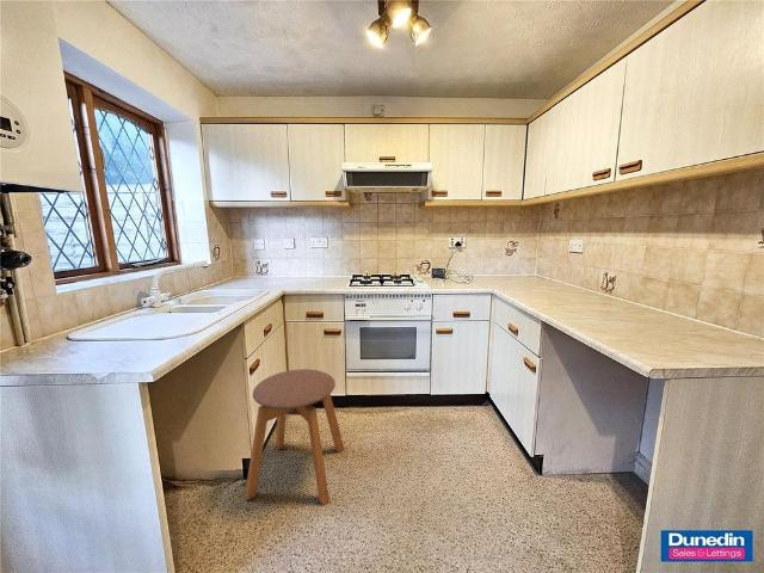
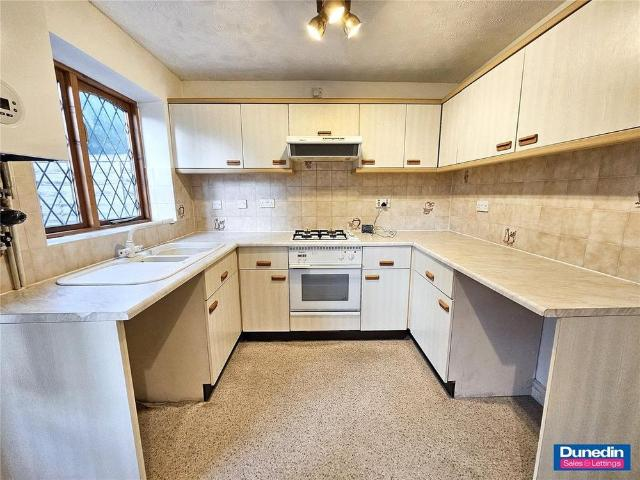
- stool (308, 425)
